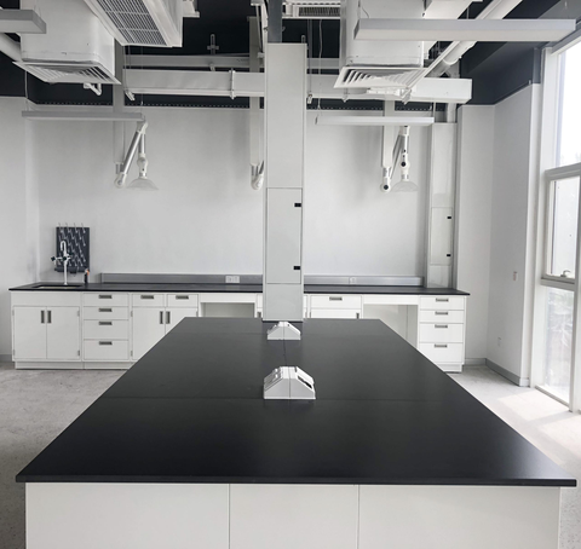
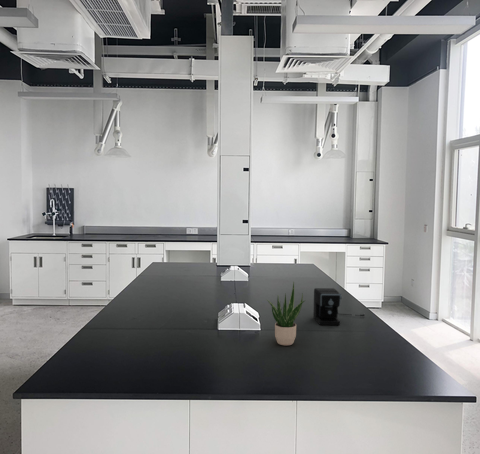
+ coffee maker (339, 305)
+ potted plant (287, 314)
